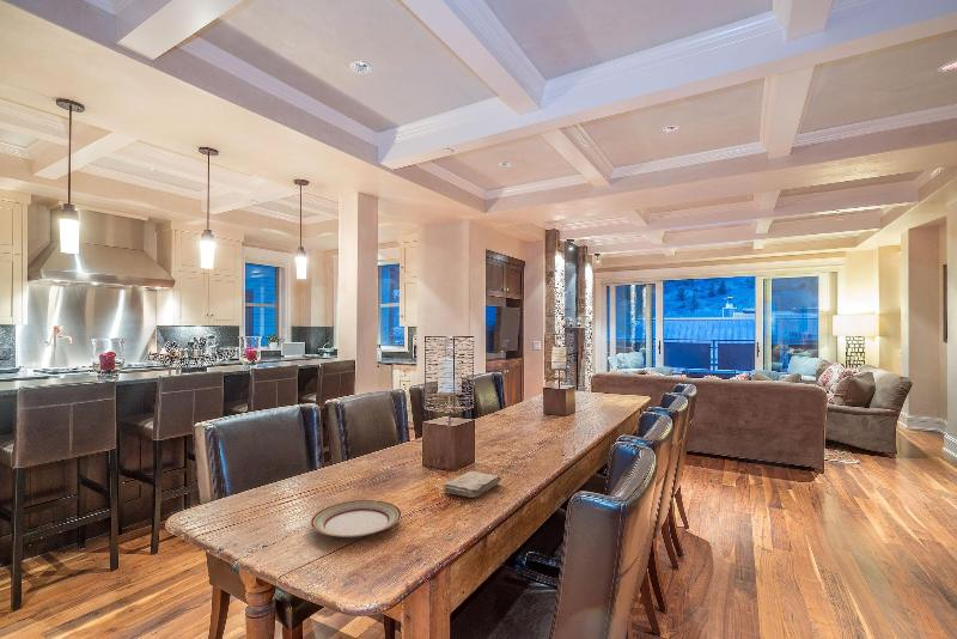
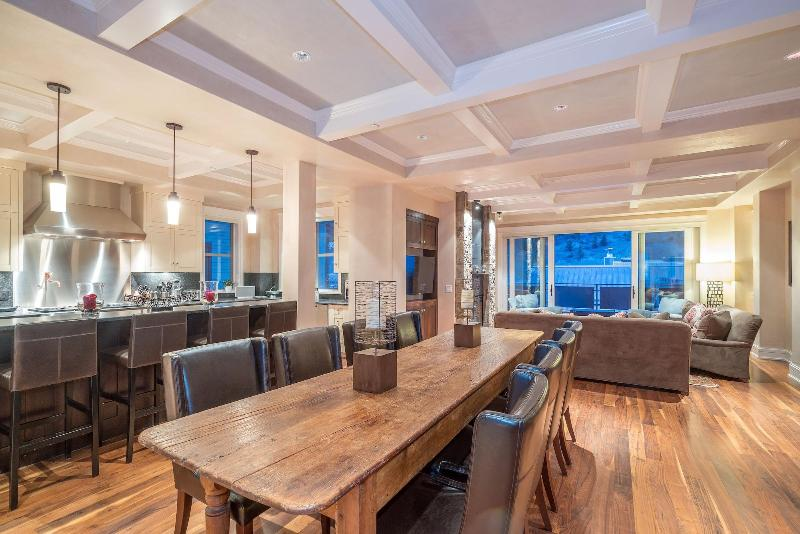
- washcloth (471, 482)
- plate (356, 519)
